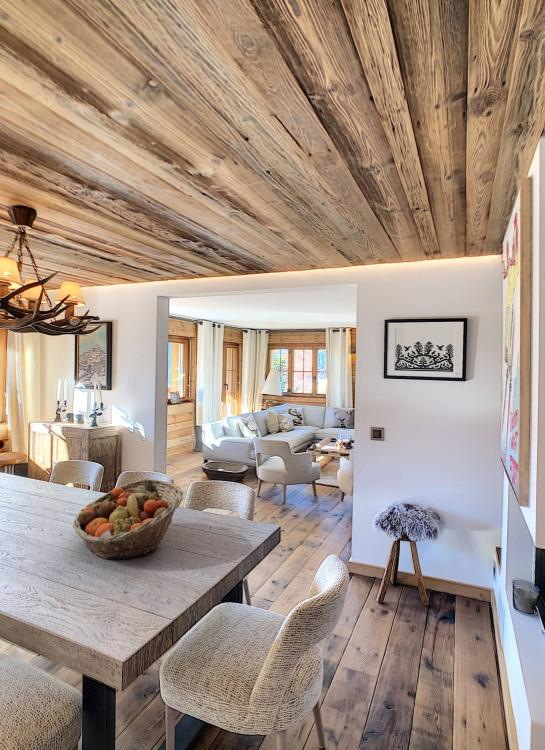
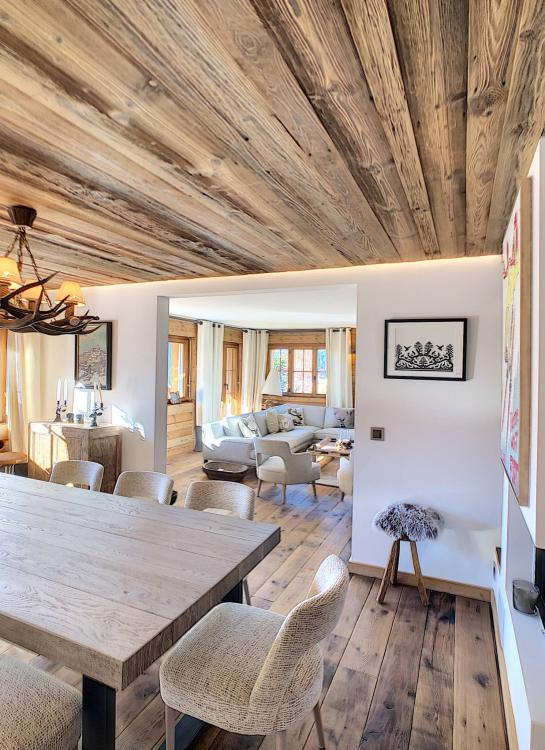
- fruit basket (129, 515)
